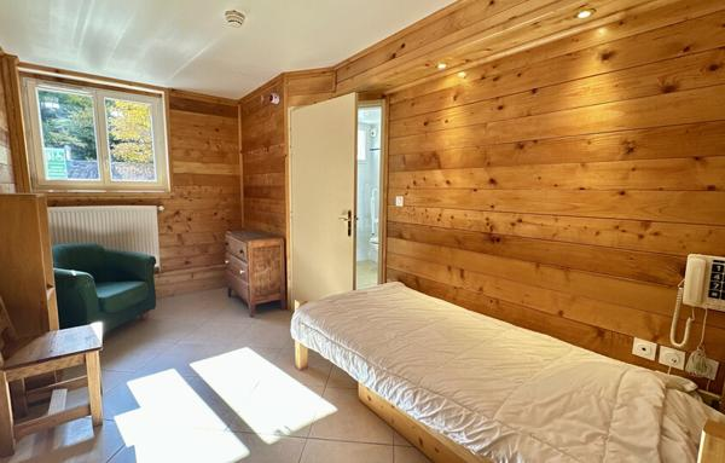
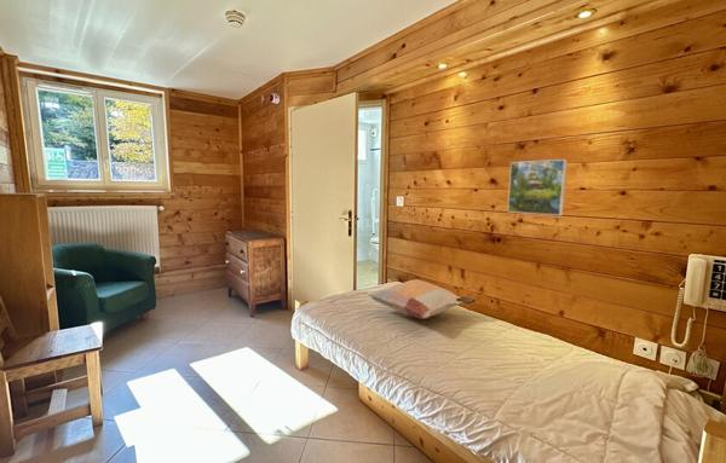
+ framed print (535, 187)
+ decorative pillow (420, 297)
